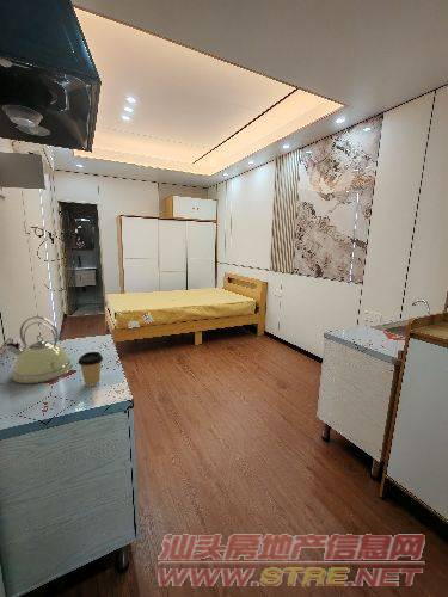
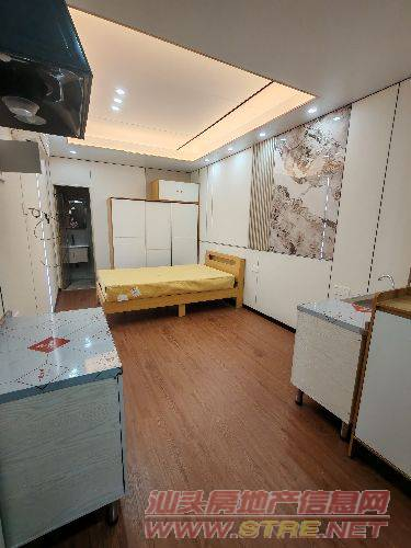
- kettle (36, 344)
- coffee cup (91, 369)
